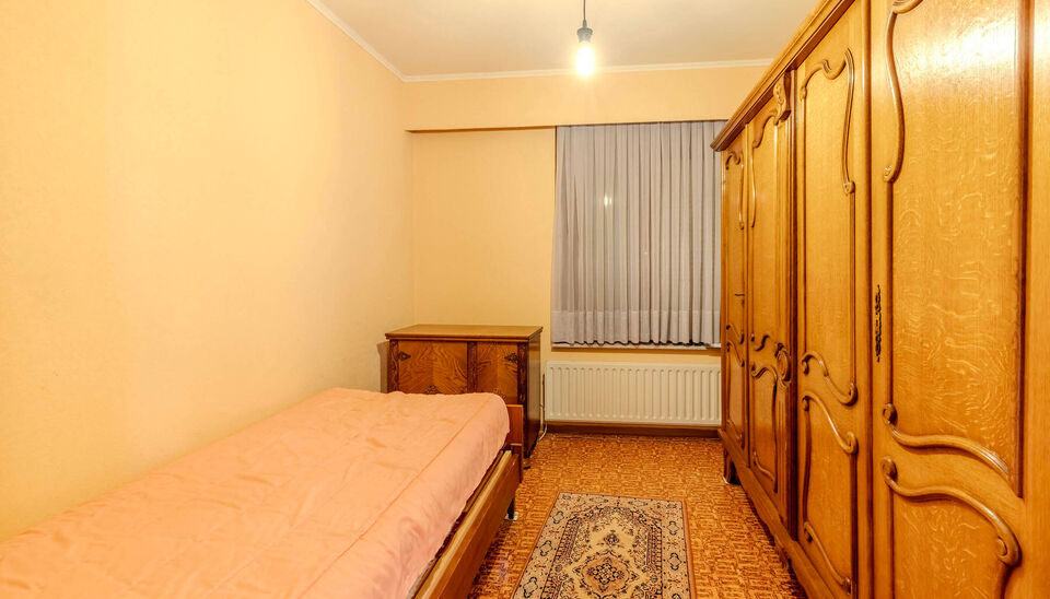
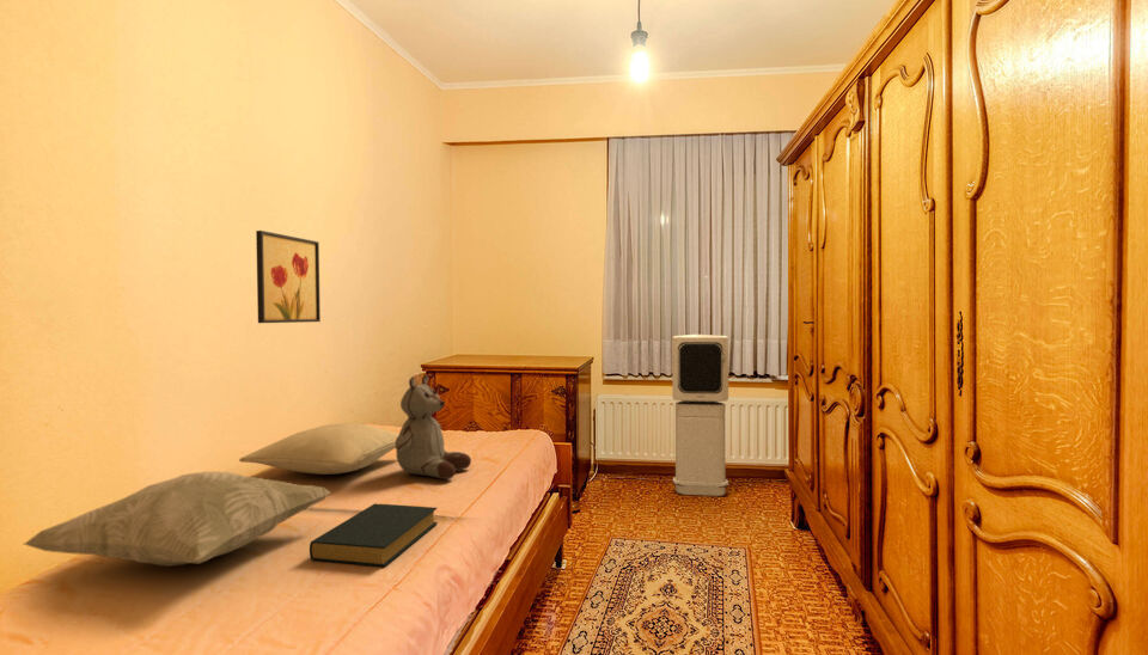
+ pillow (332, 447)
+ hardback book (378, 531)
+ wall art (288, 278)
+ stuffed bear (433, 424)
+ air purifier (698, 411)
+ decorative pillow (196, 514)
